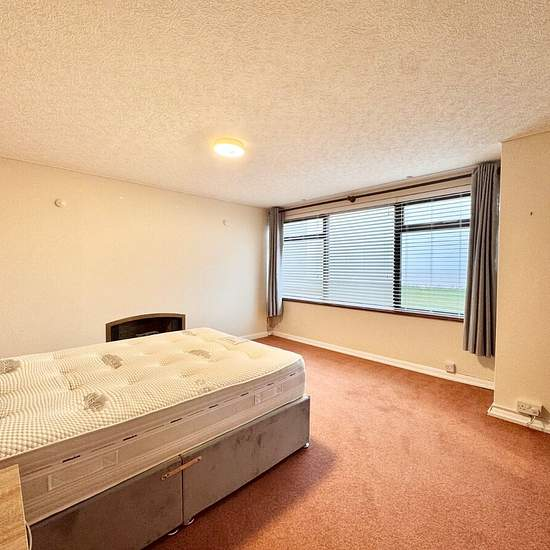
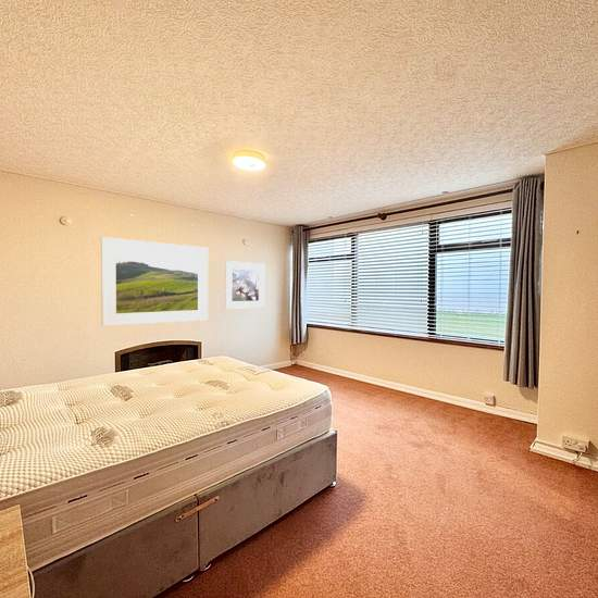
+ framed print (160, 283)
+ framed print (245, 285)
